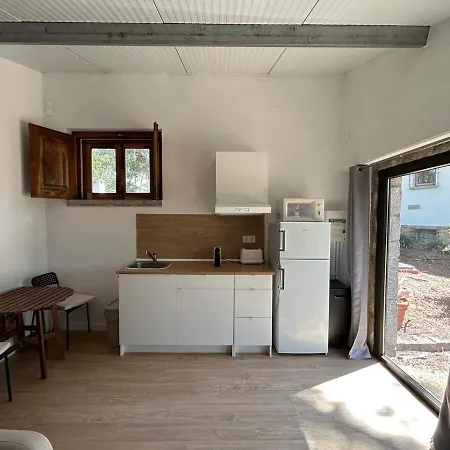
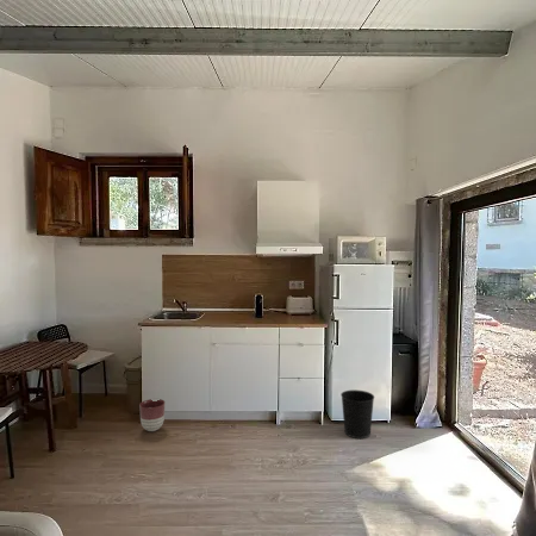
+ planter (152, 416)
+ wastebasket (357, 413)
